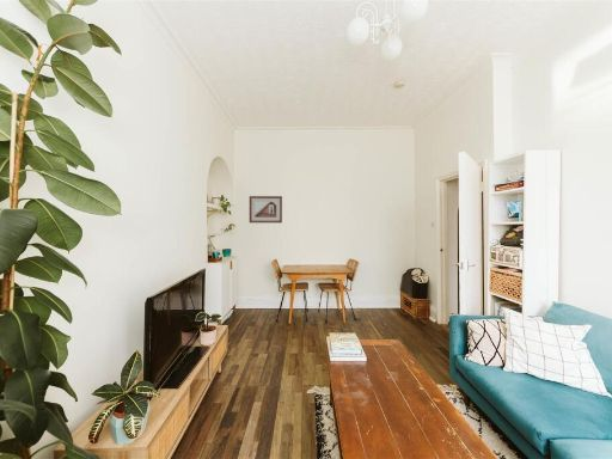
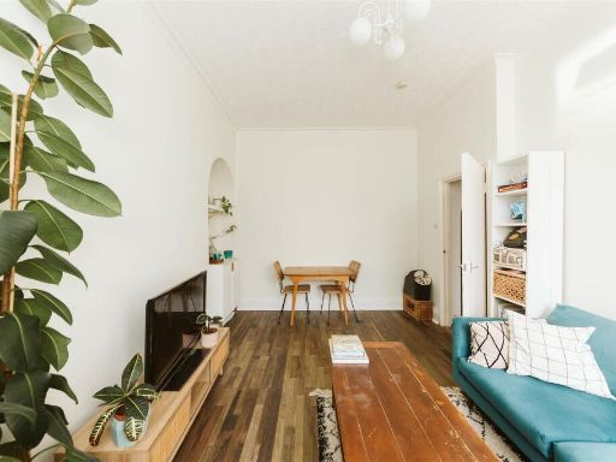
- picture frame (265, 209)
